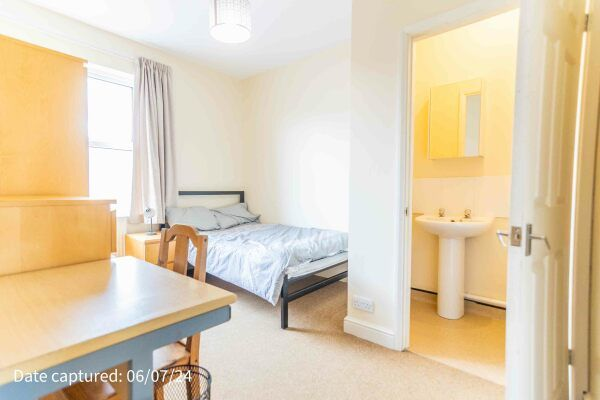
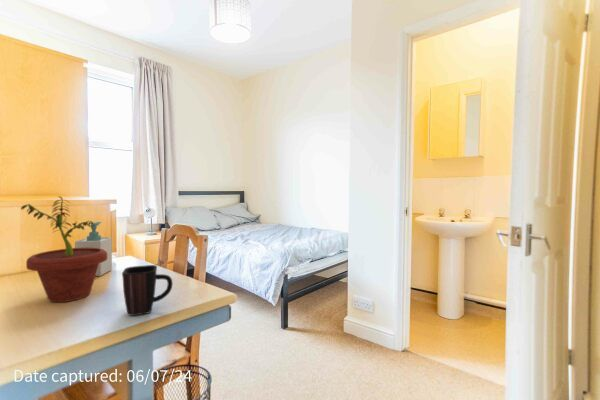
+ potted plant (66, 246)
+ soap bottle (94, 247)
+ mug (146, 288)
